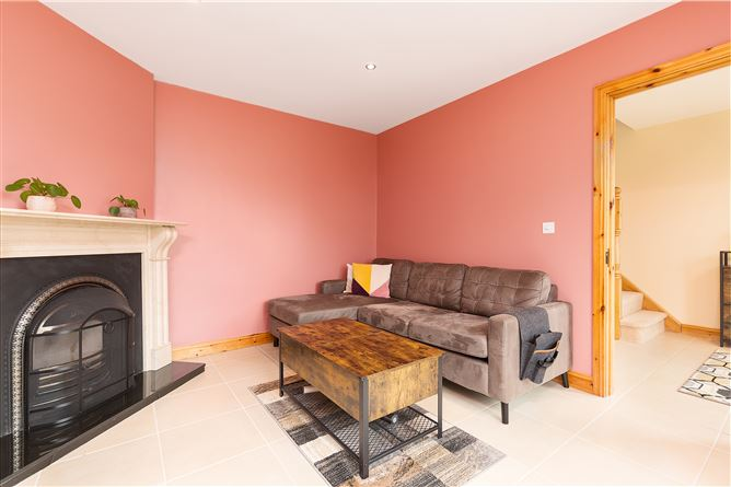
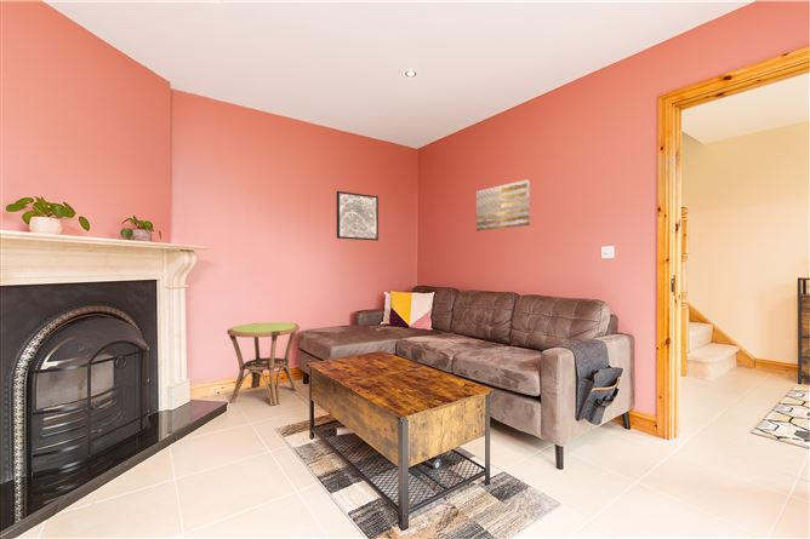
+ wall art (501, 207)
+ side table (264, 361)
+ wall art (358, 216)
